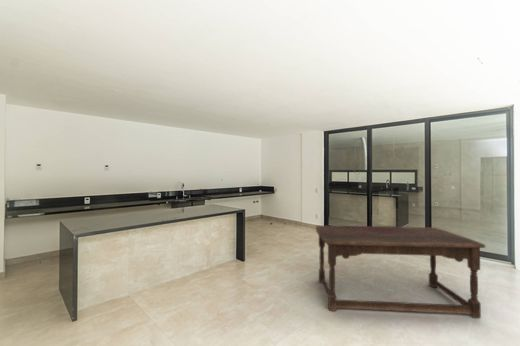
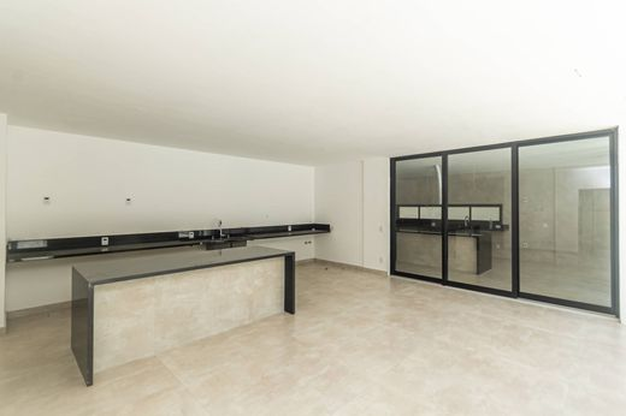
- dining table (390, 254)
